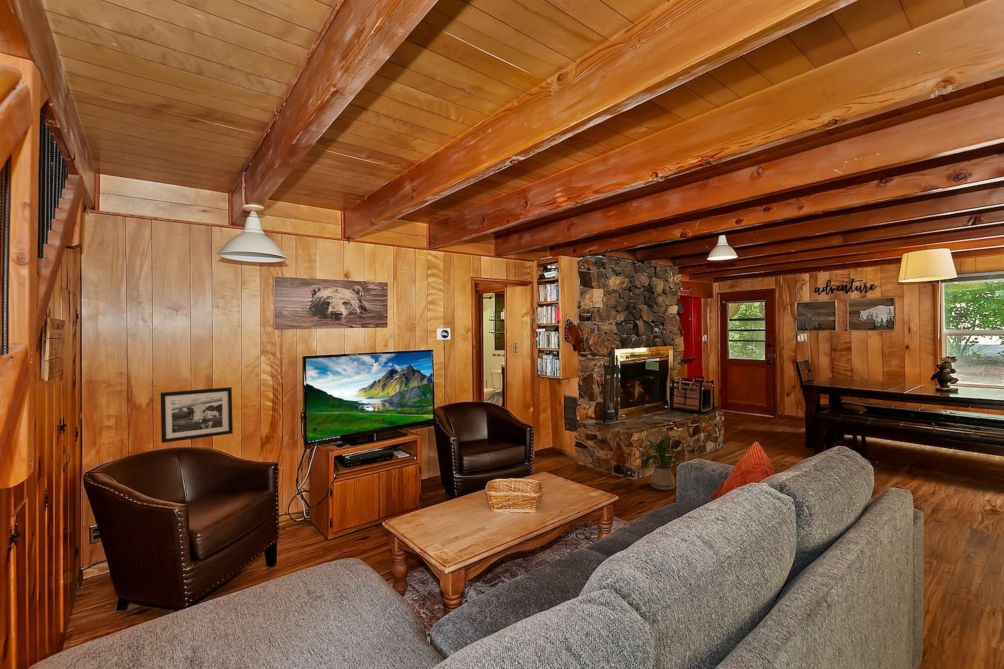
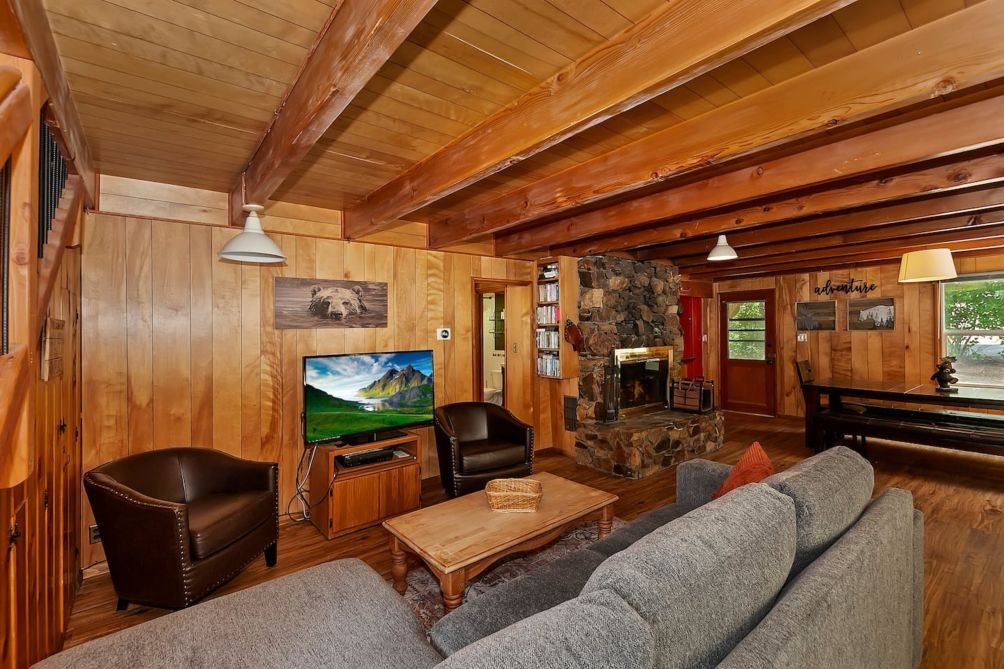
- house plant (658, 459)
- picture frame (197, 413)
